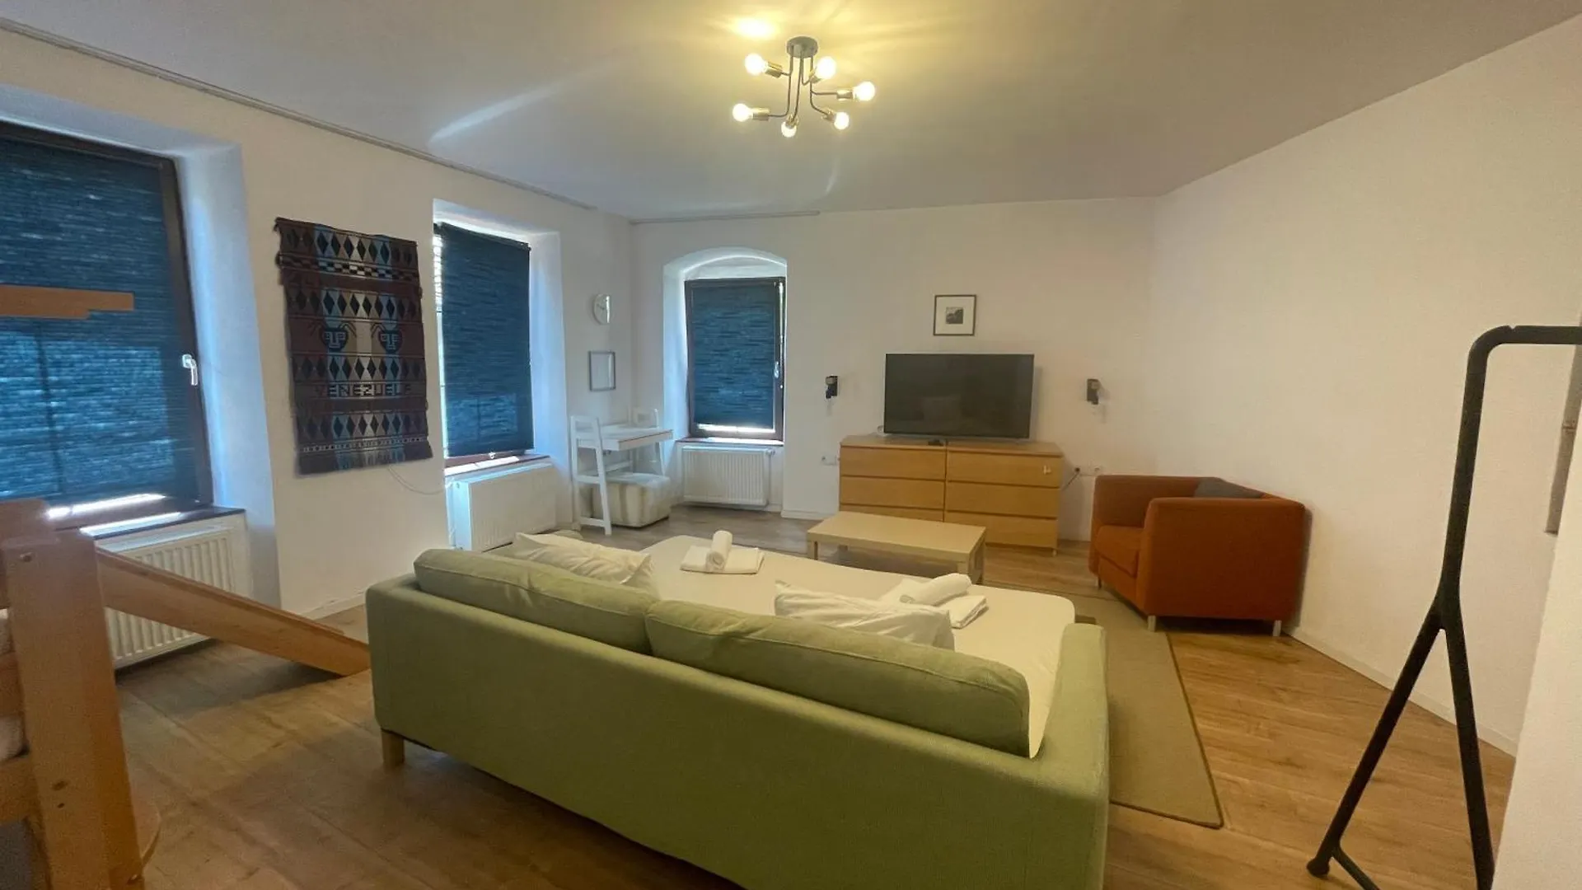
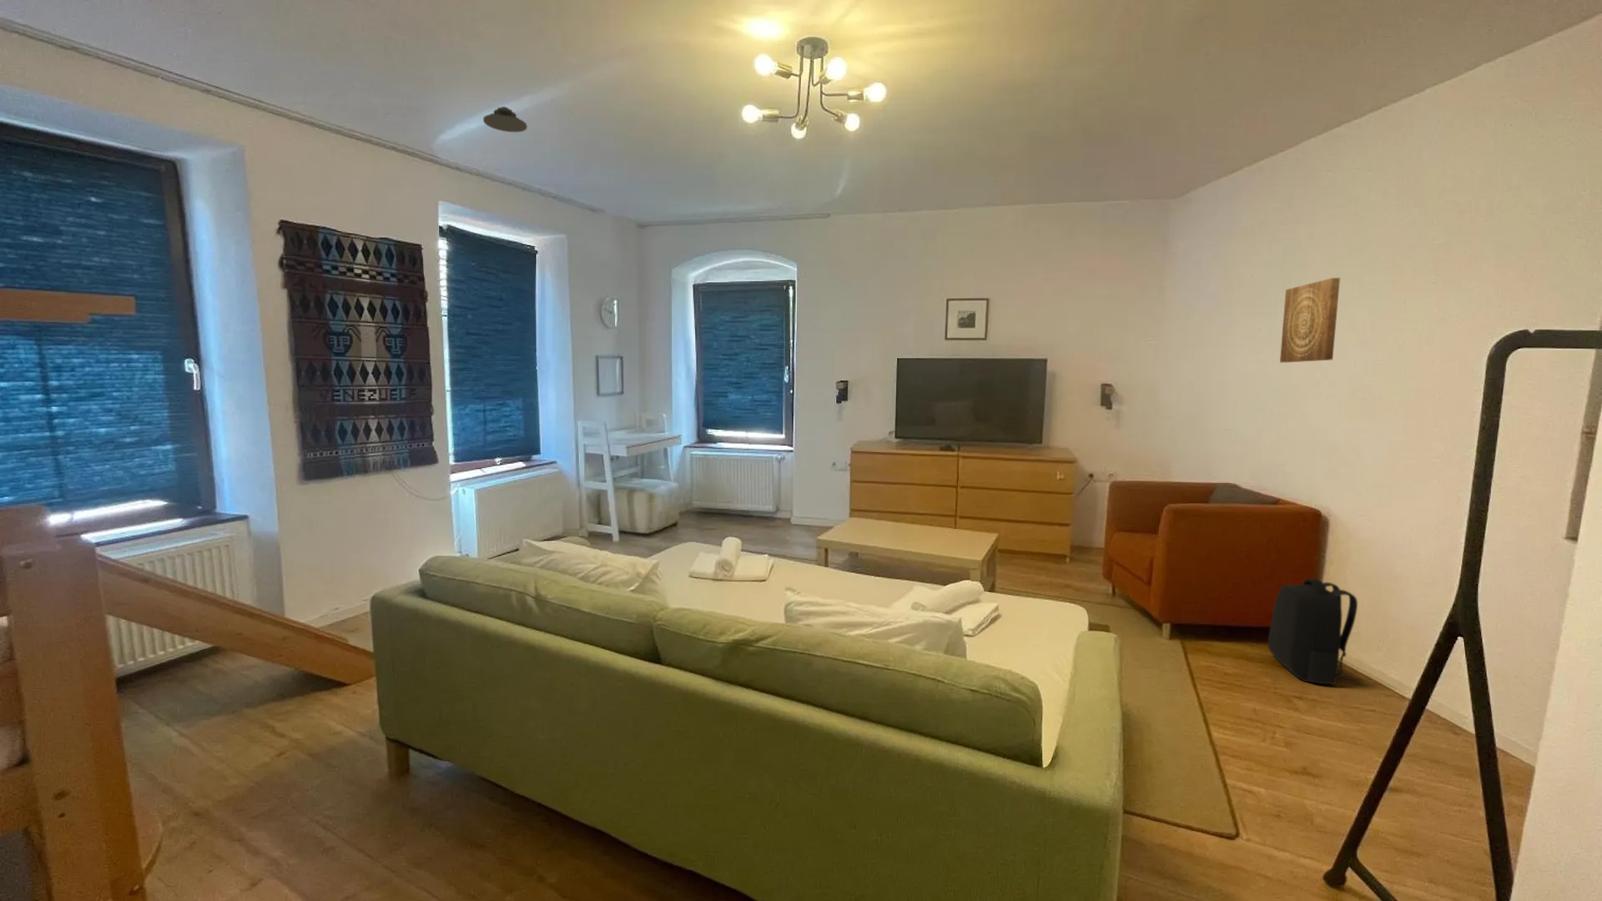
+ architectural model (505, 116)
+ wall art (1307, 322)
+ backpack (1317, 625)
